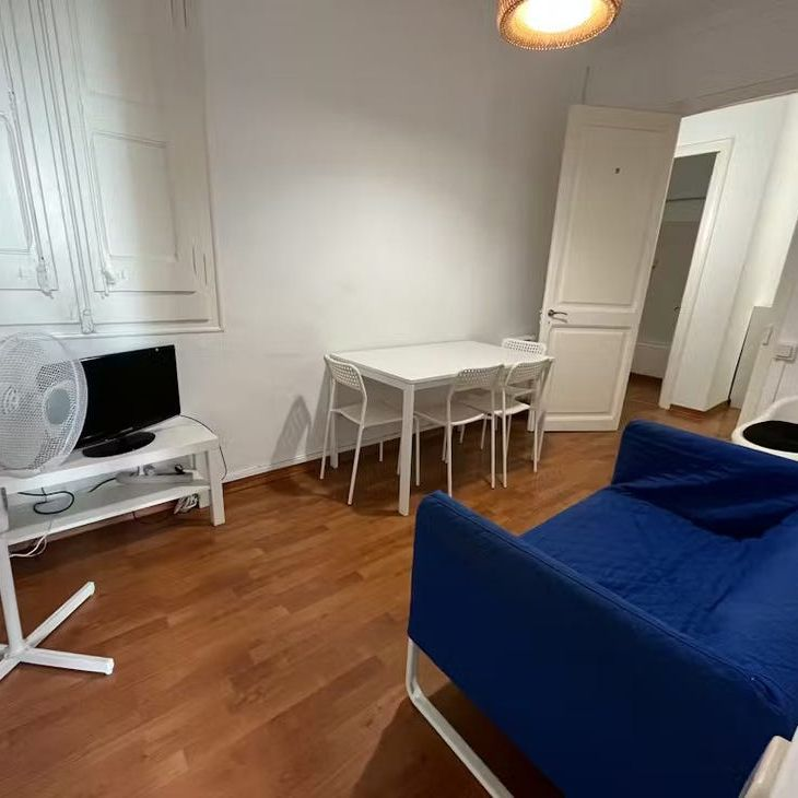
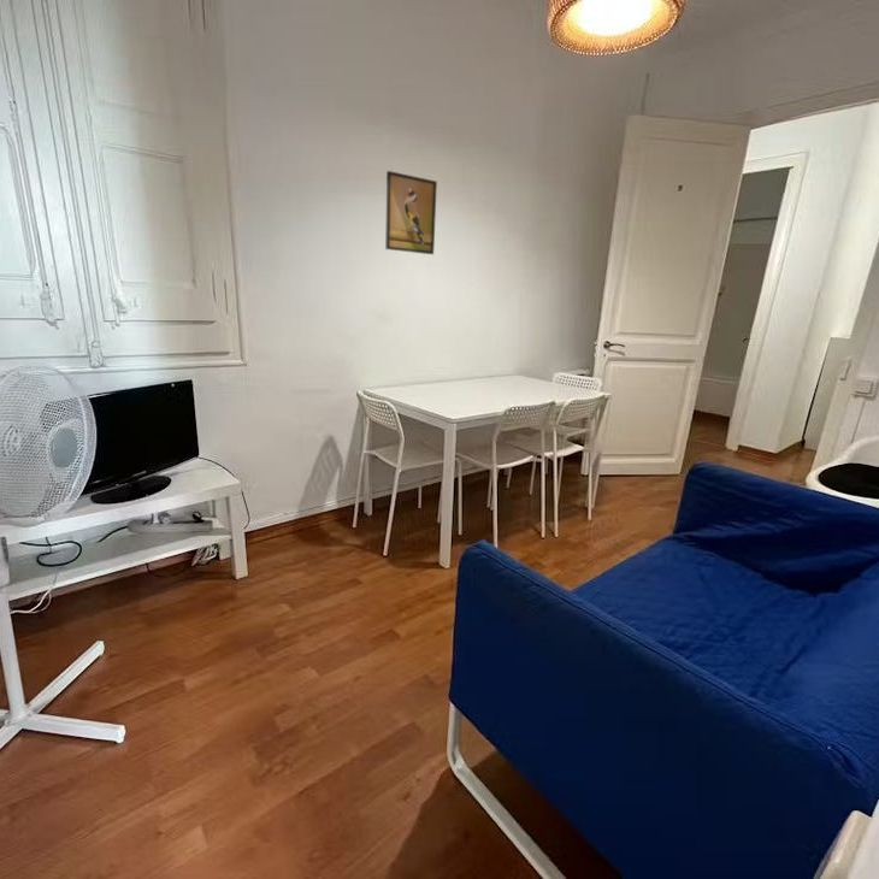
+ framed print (411, 214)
